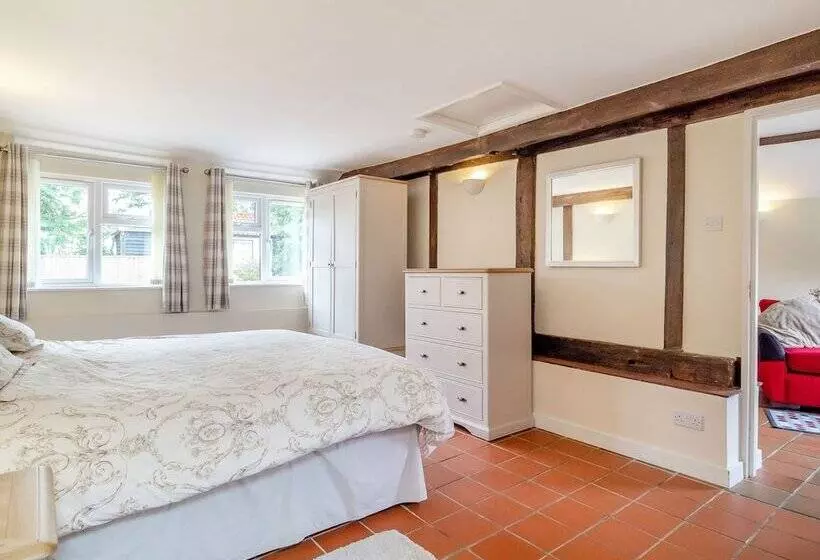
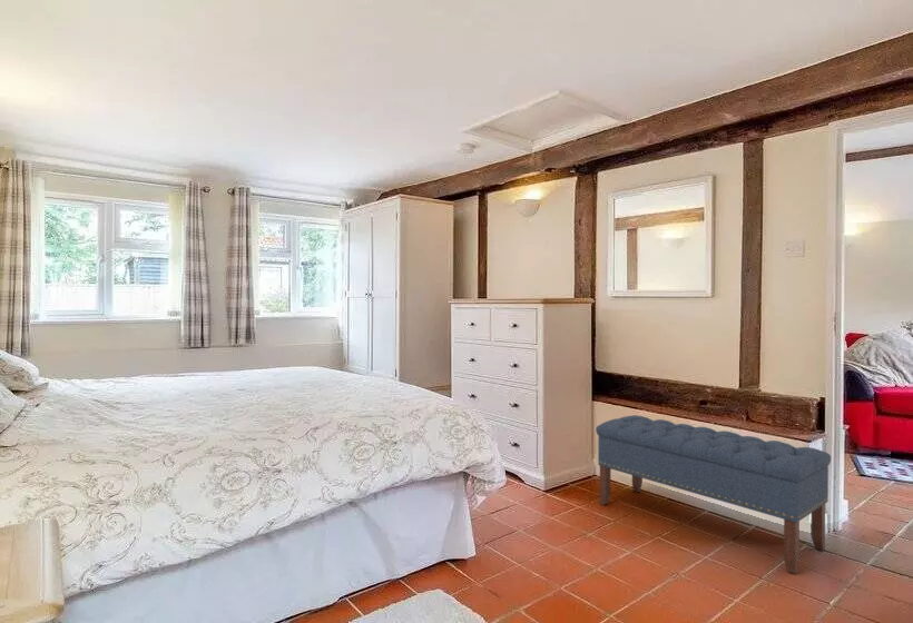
+ bench (700, 477)
